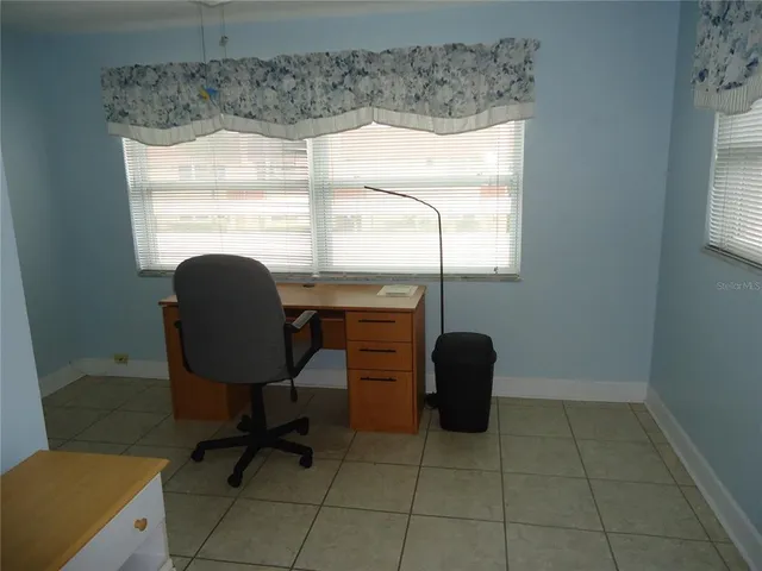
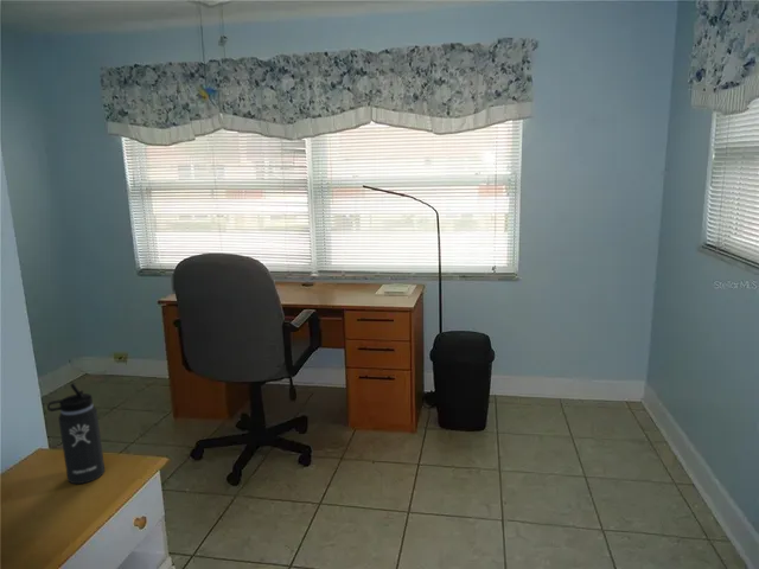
+ thermos bottle (76, 430)
